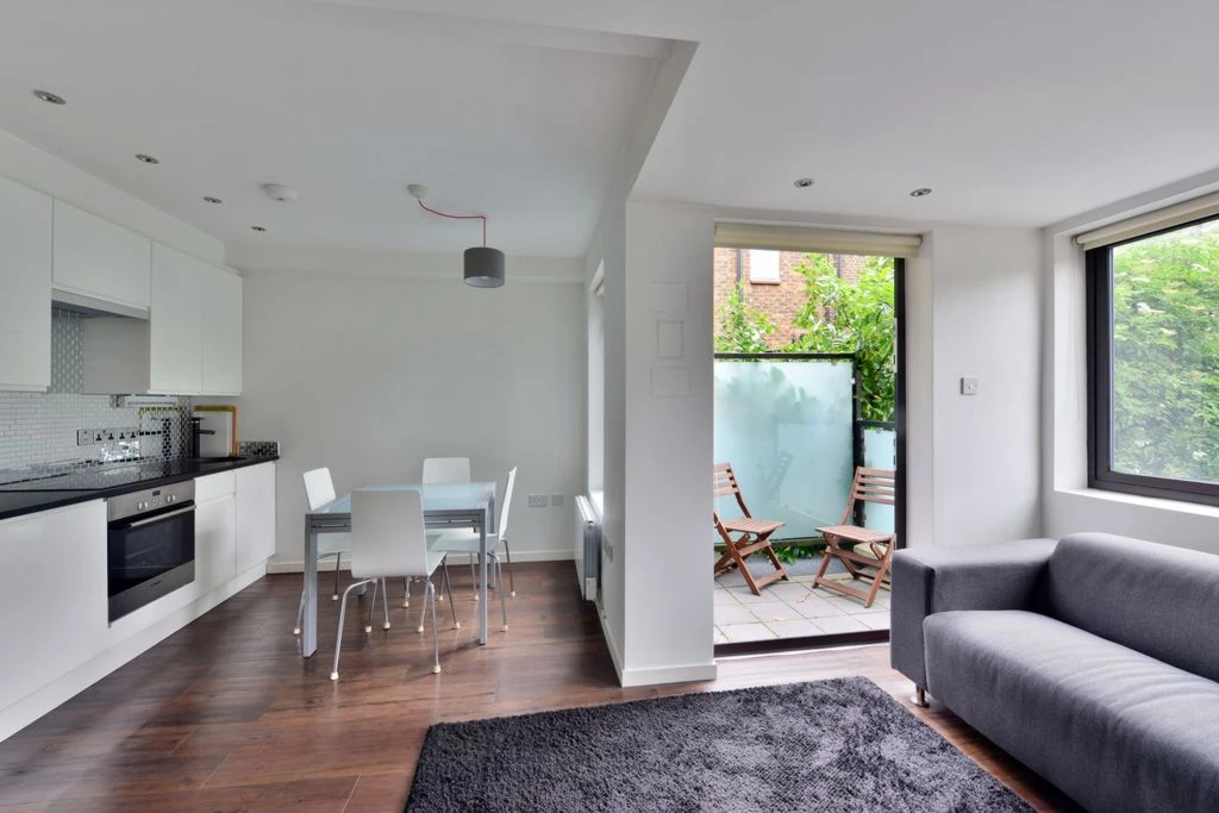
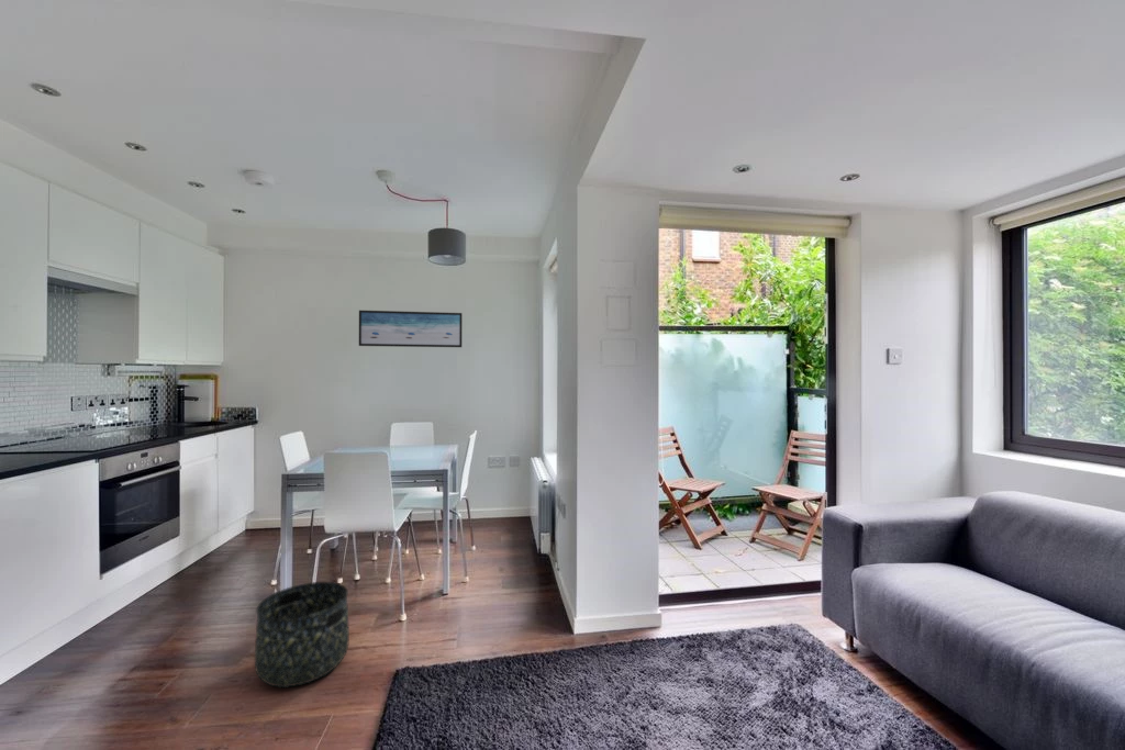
+ wall art (411, 328)
+ basket (303, 633)
